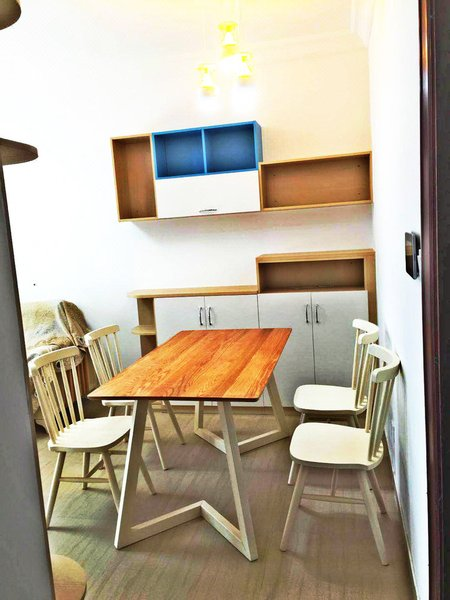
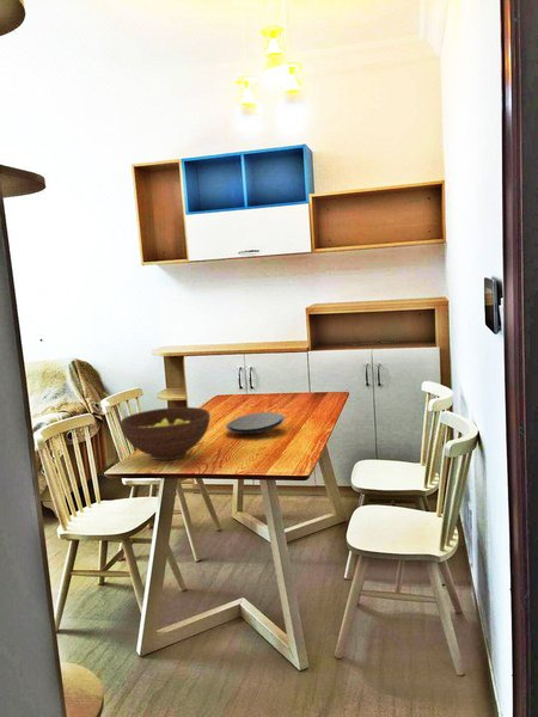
+ plate (256, 424)
+ fruit bowl (166, 436)
